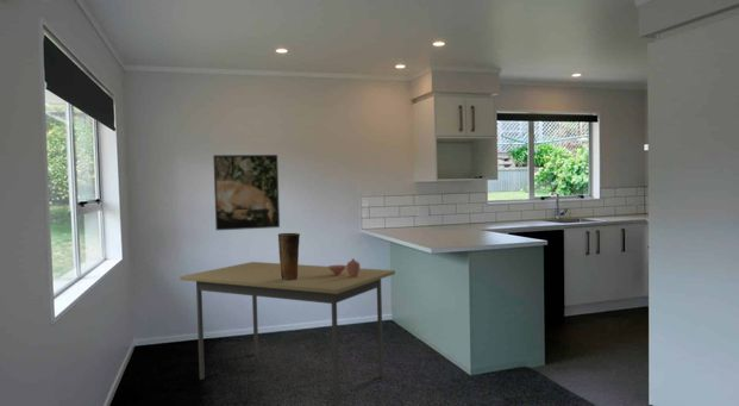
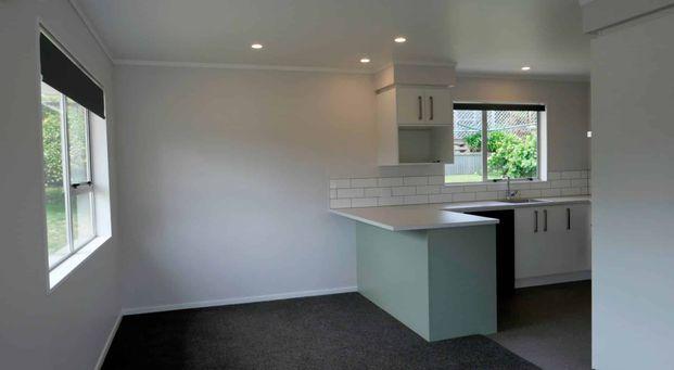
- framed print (246, 192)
- vase (289, 256)
- decorative bowl (343, 266)
- dining table (289, 299)
